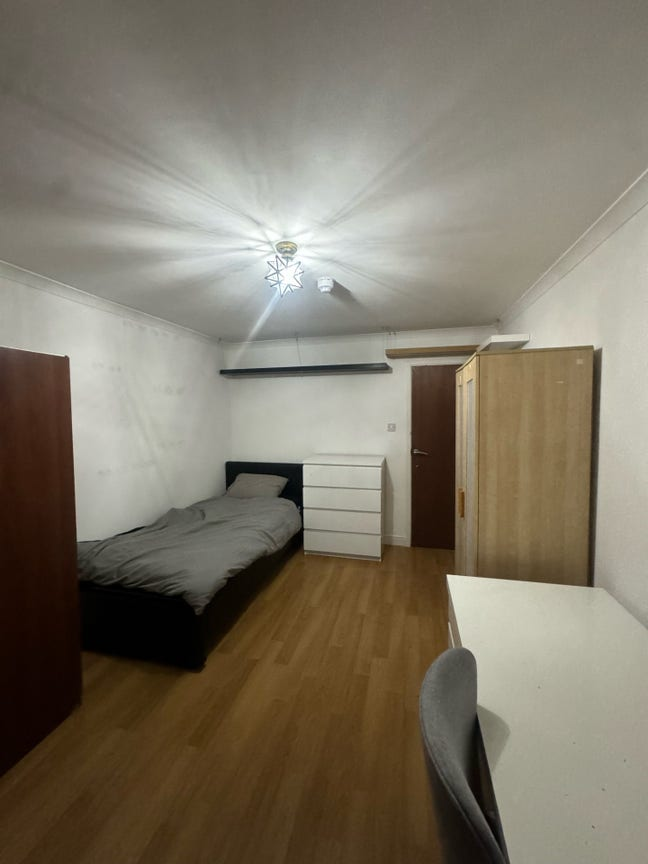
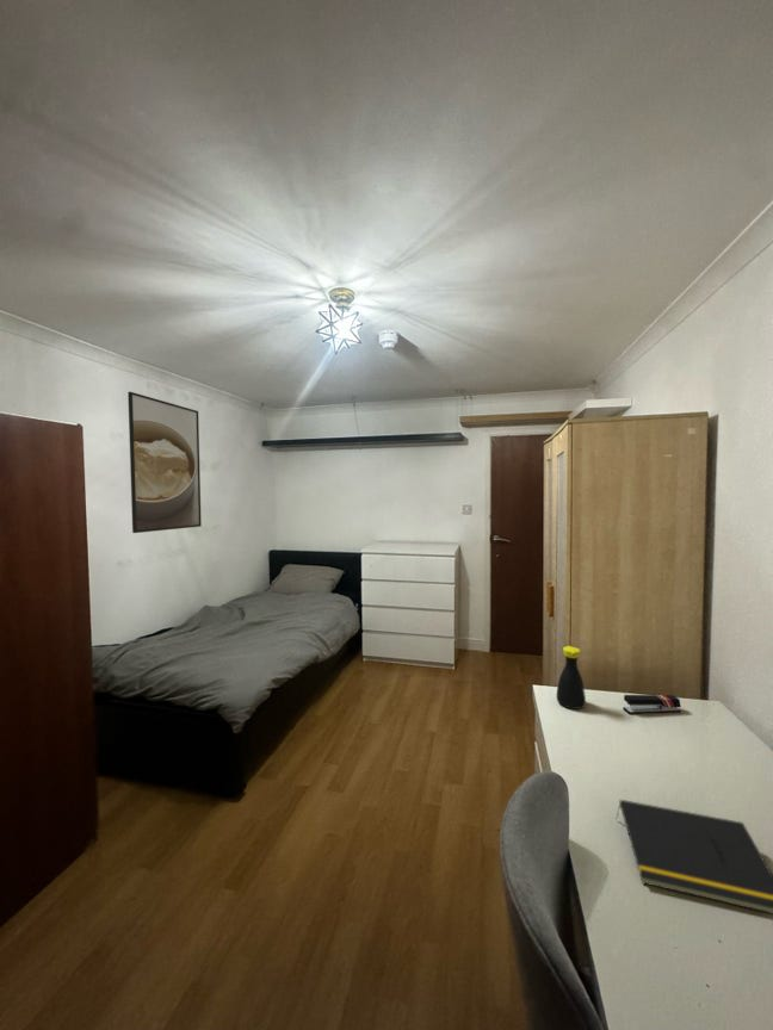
+ notepad (694, 850)
+ stapler (651, 702)
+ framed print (168, 466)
+ bottle (570, 676)
